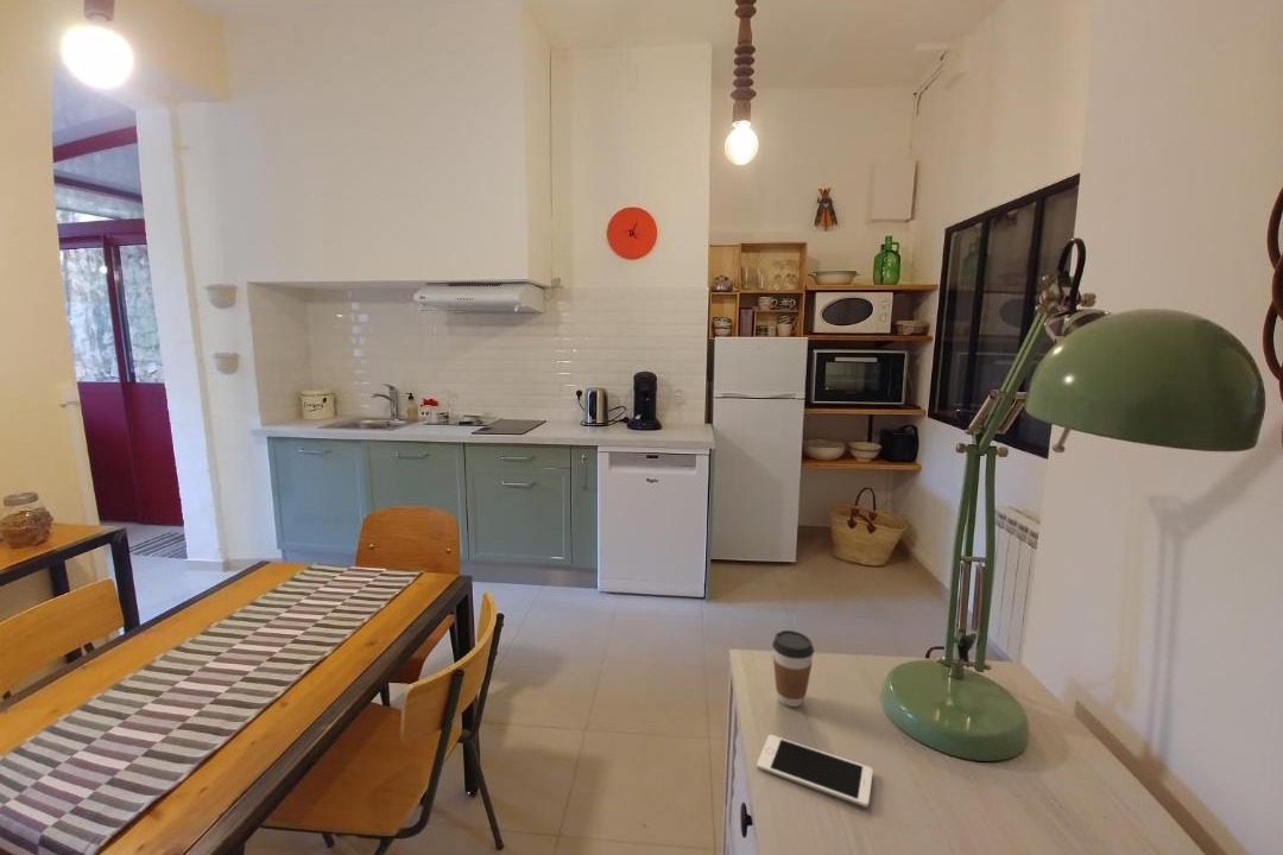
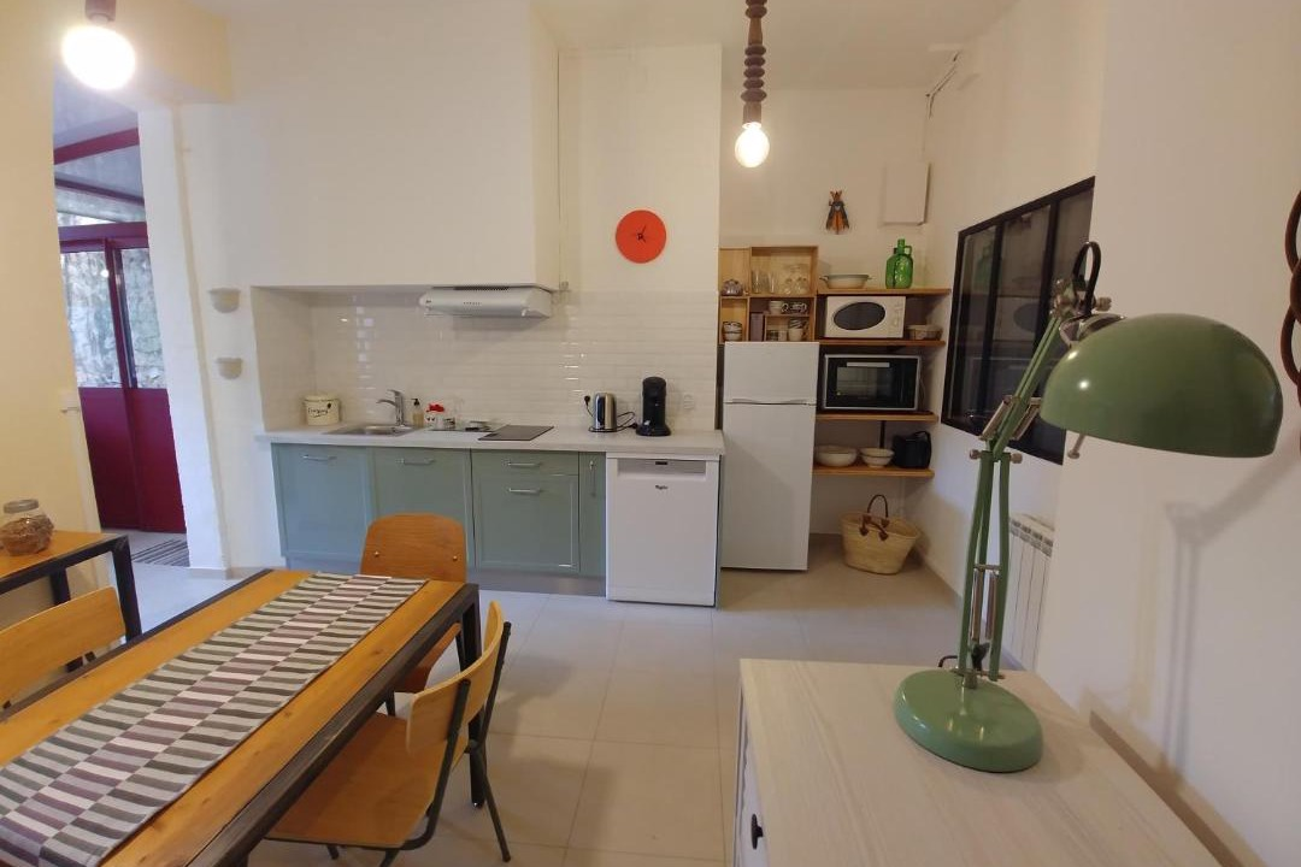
- coffee cup (791, 669)
- cell phone (814, 767)
